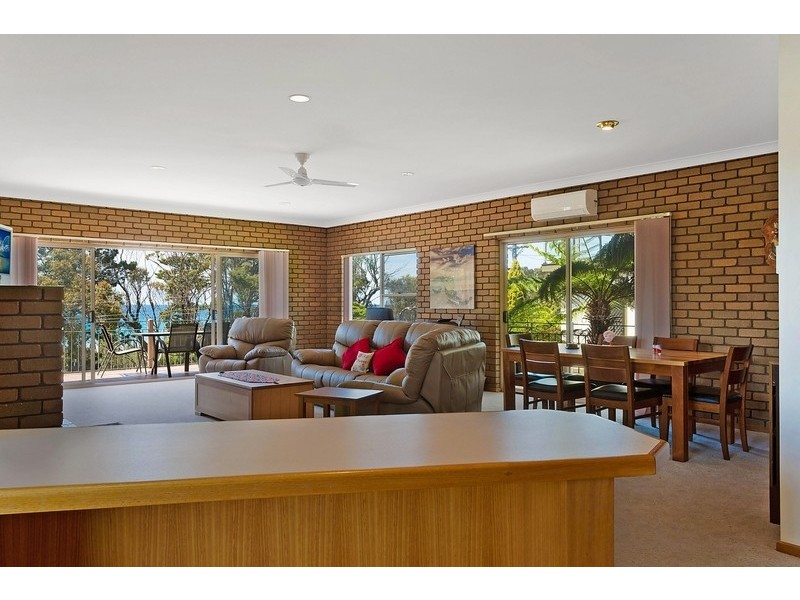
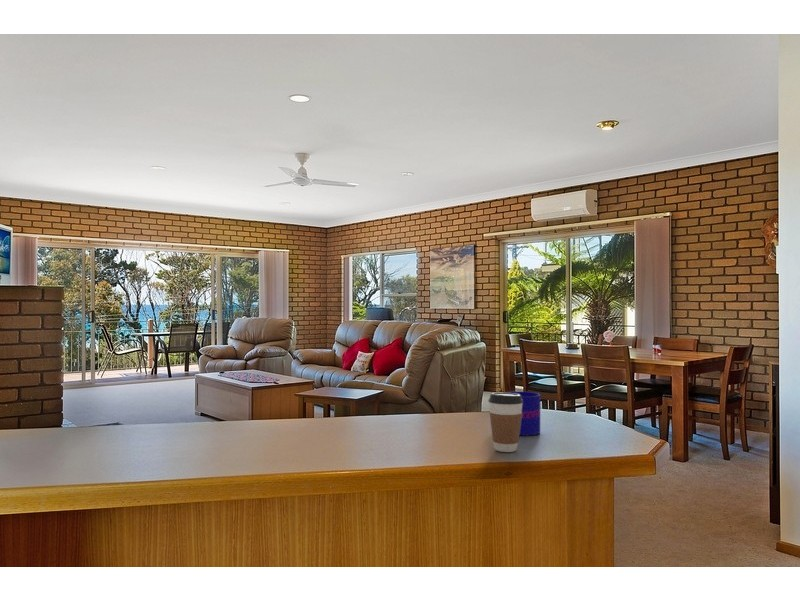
+ mug (521, 411)
+ coffee cup (505, 421)
